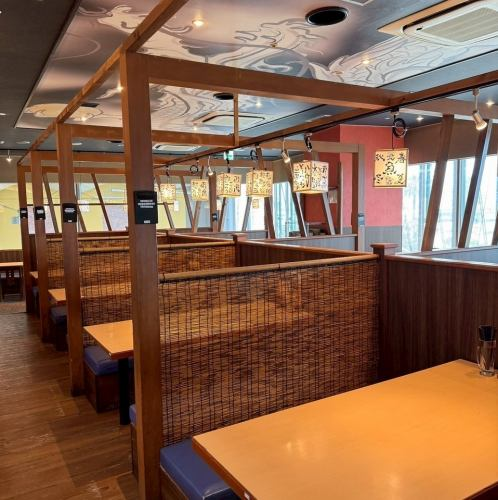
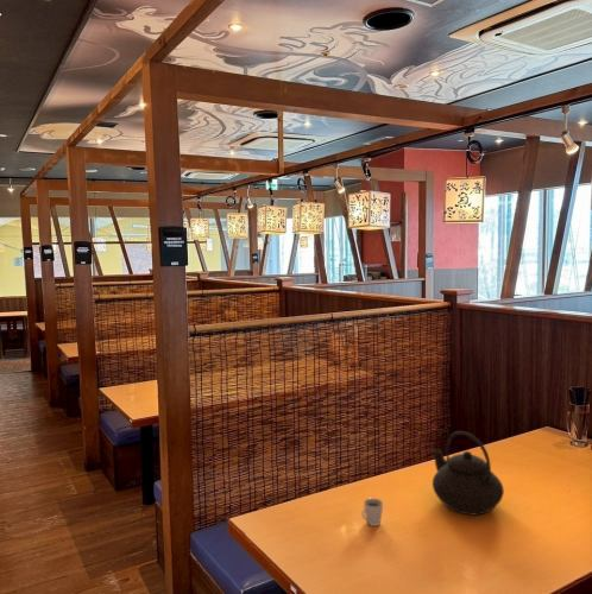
+ cup (371, 506)
+ teapot (461, 466)
